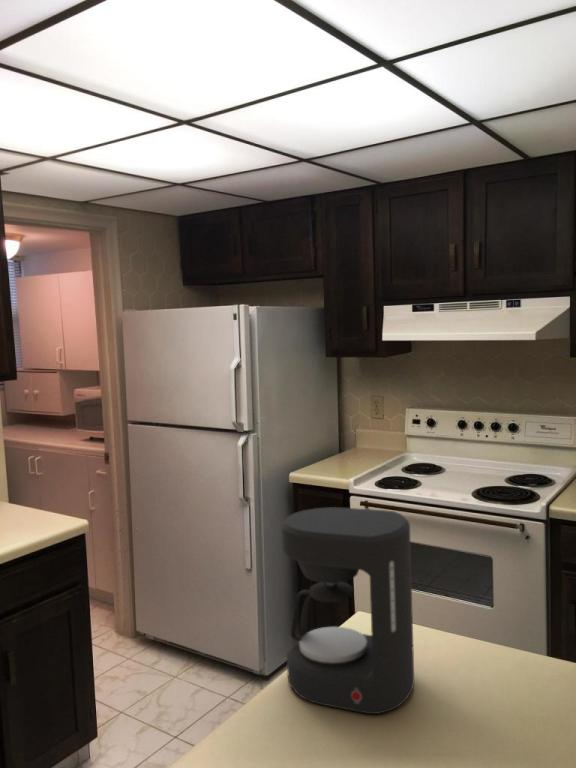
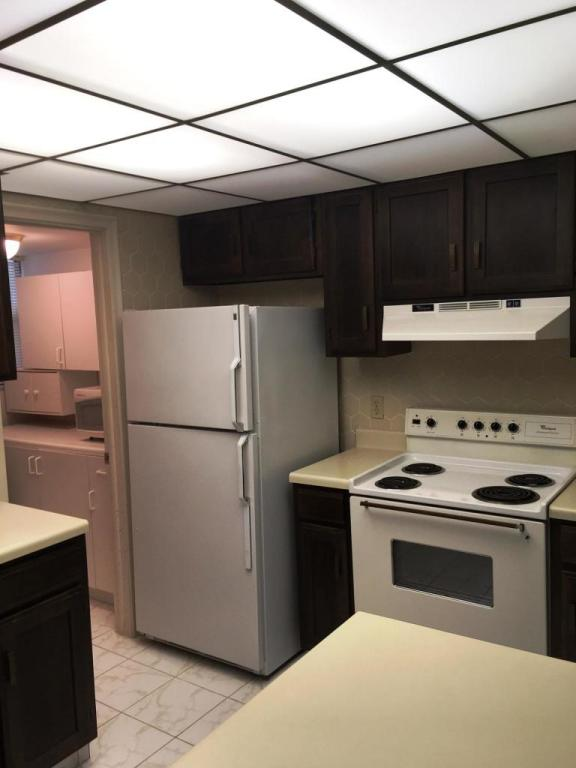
- coffee maker (346, 599)
